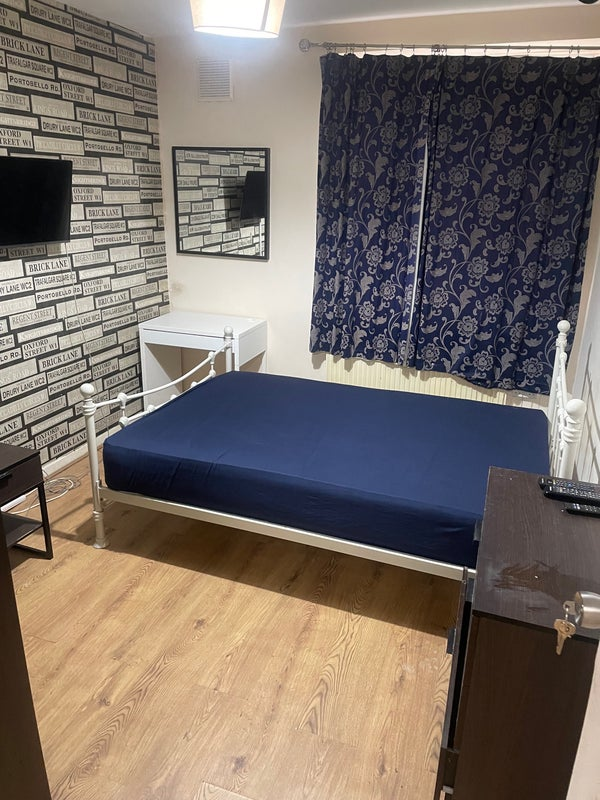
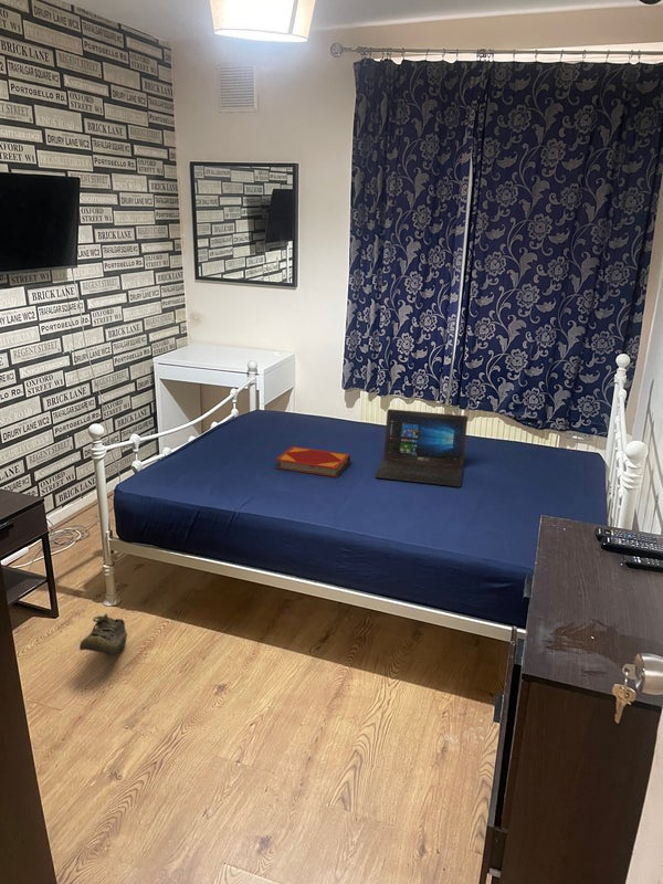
+ shoe (107, 640)
+ hardback book (313, 461)
+ laptop (422, 446)
